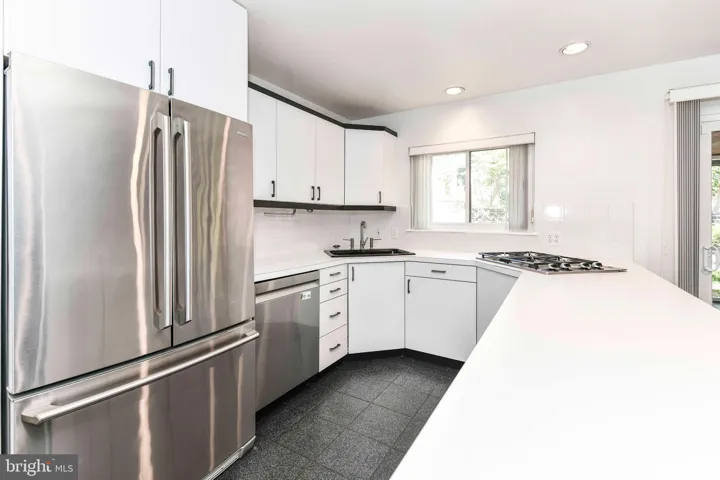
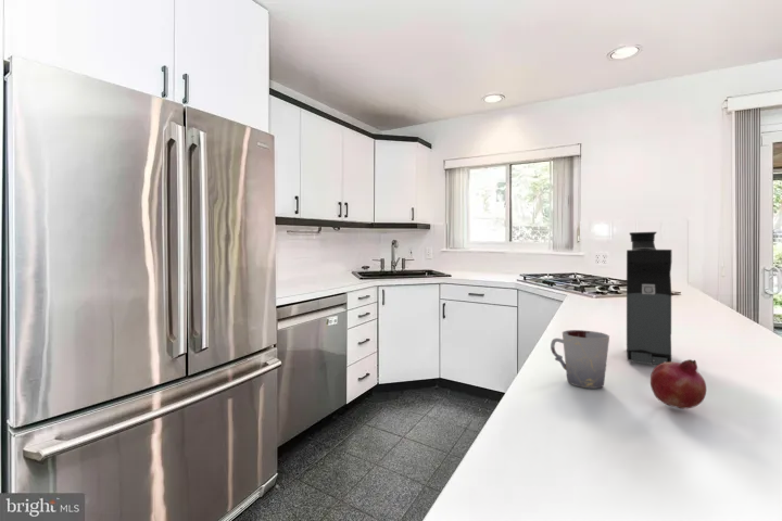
+ coffee maker (646, 293)
+ fruit (677, 381)
+ cup (577, 356)
